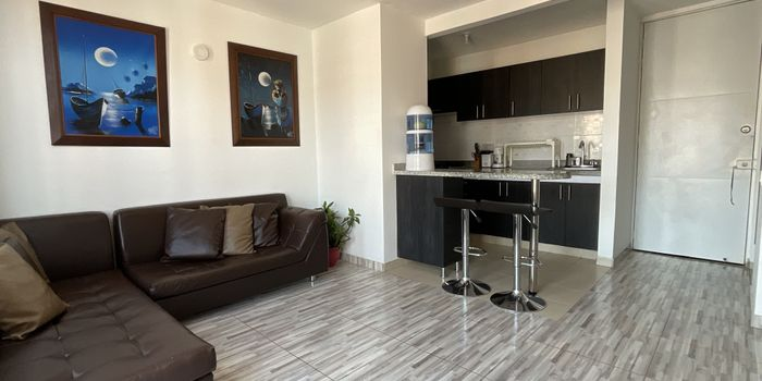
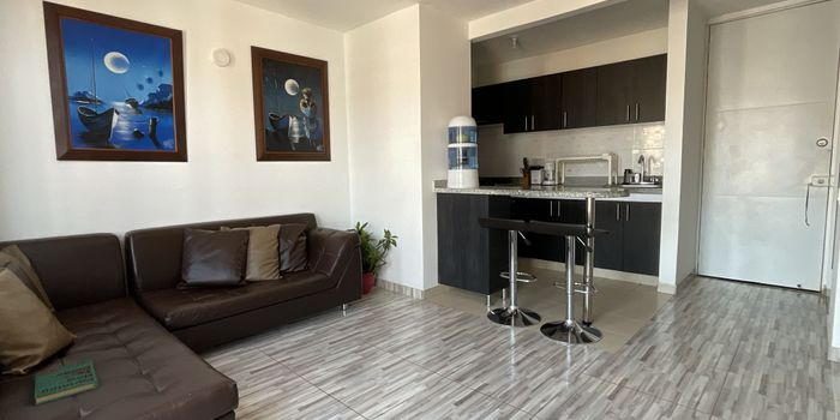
+ book (66, 379)
